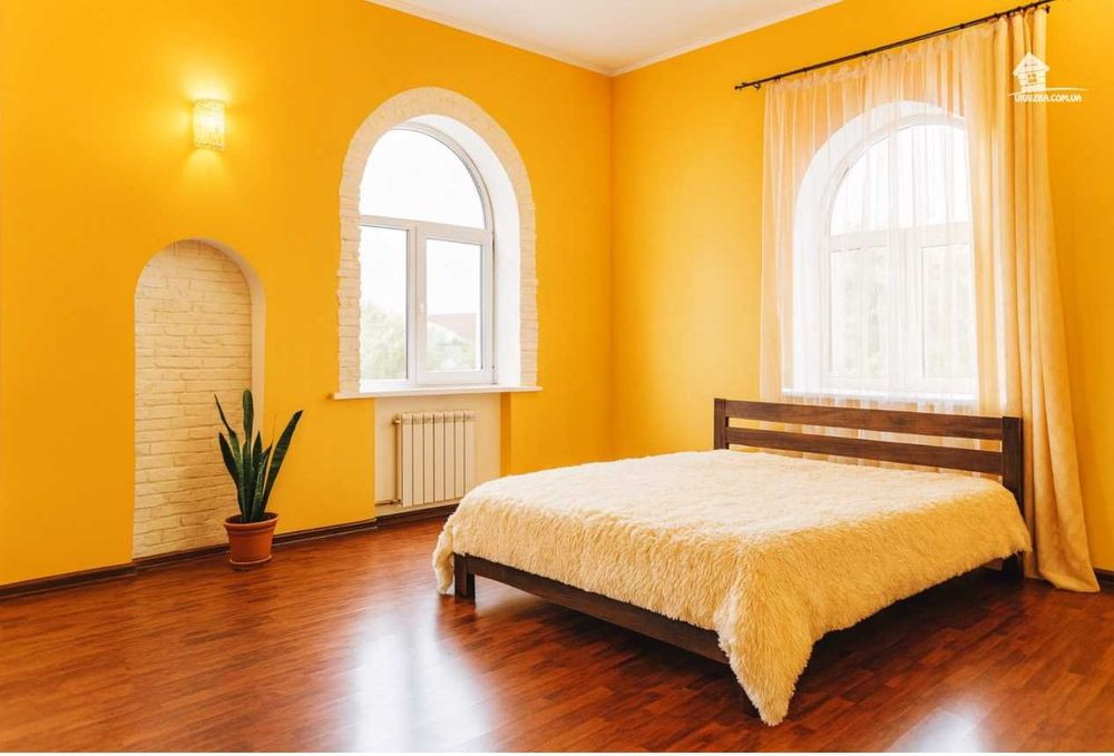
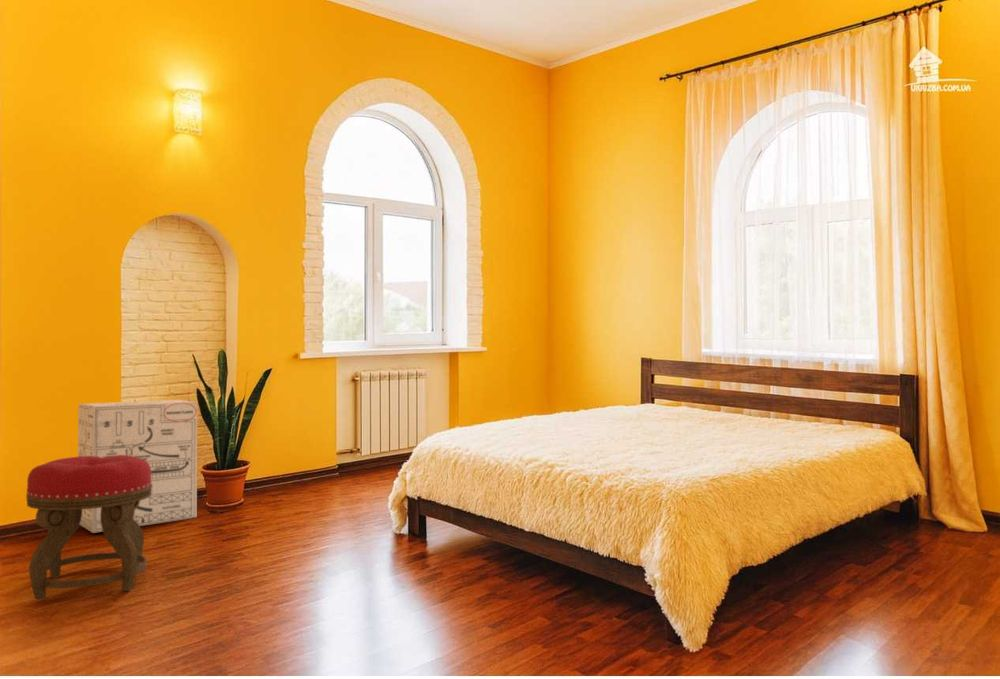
+ stool (101, 521)
+ cardboard box (140, 458)
